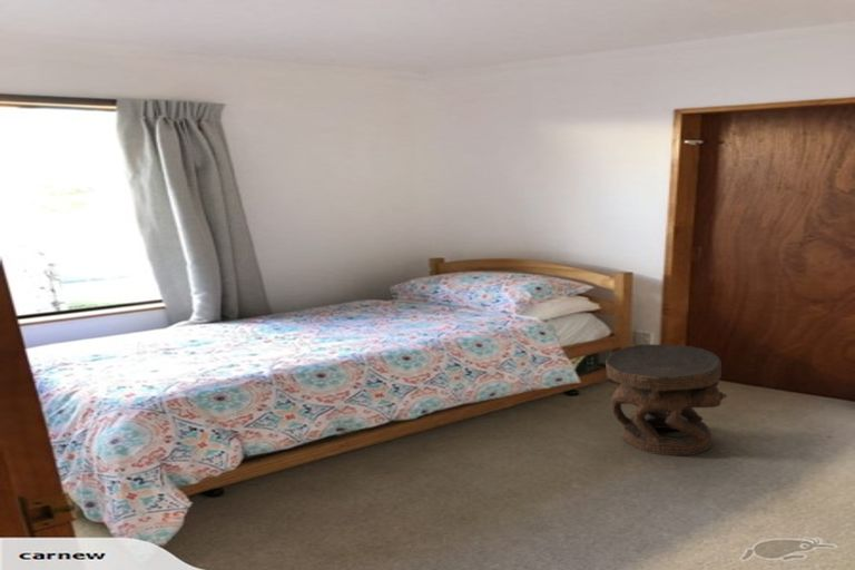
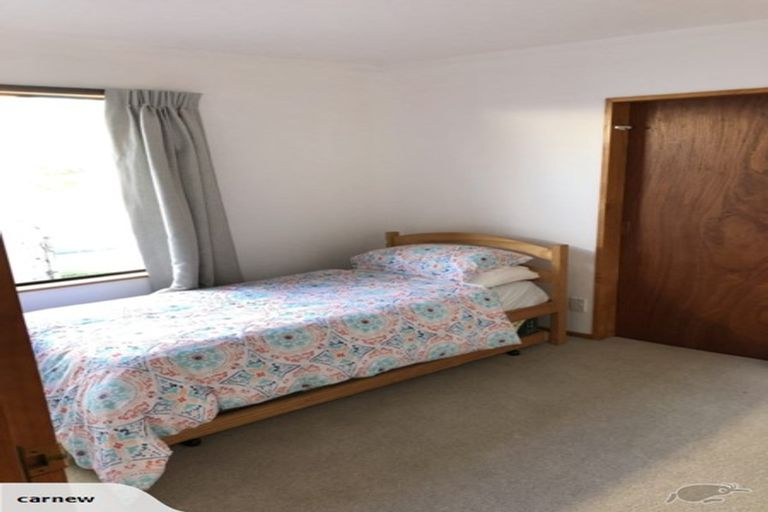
- side table (665, 397)
